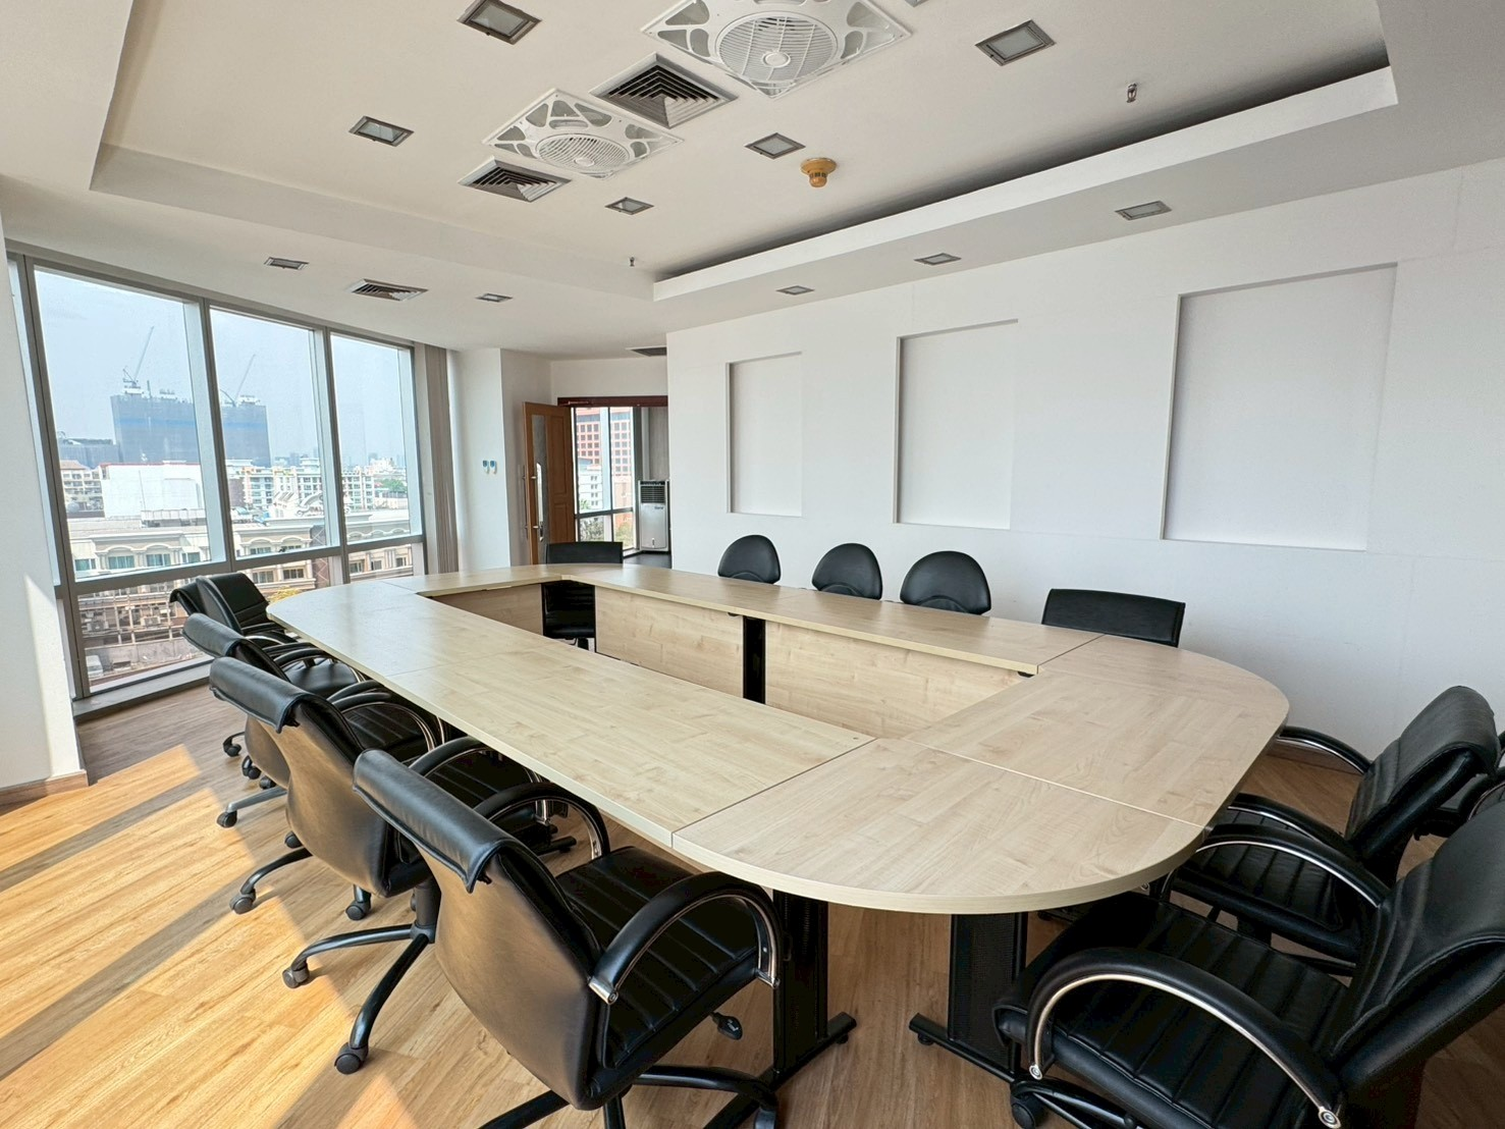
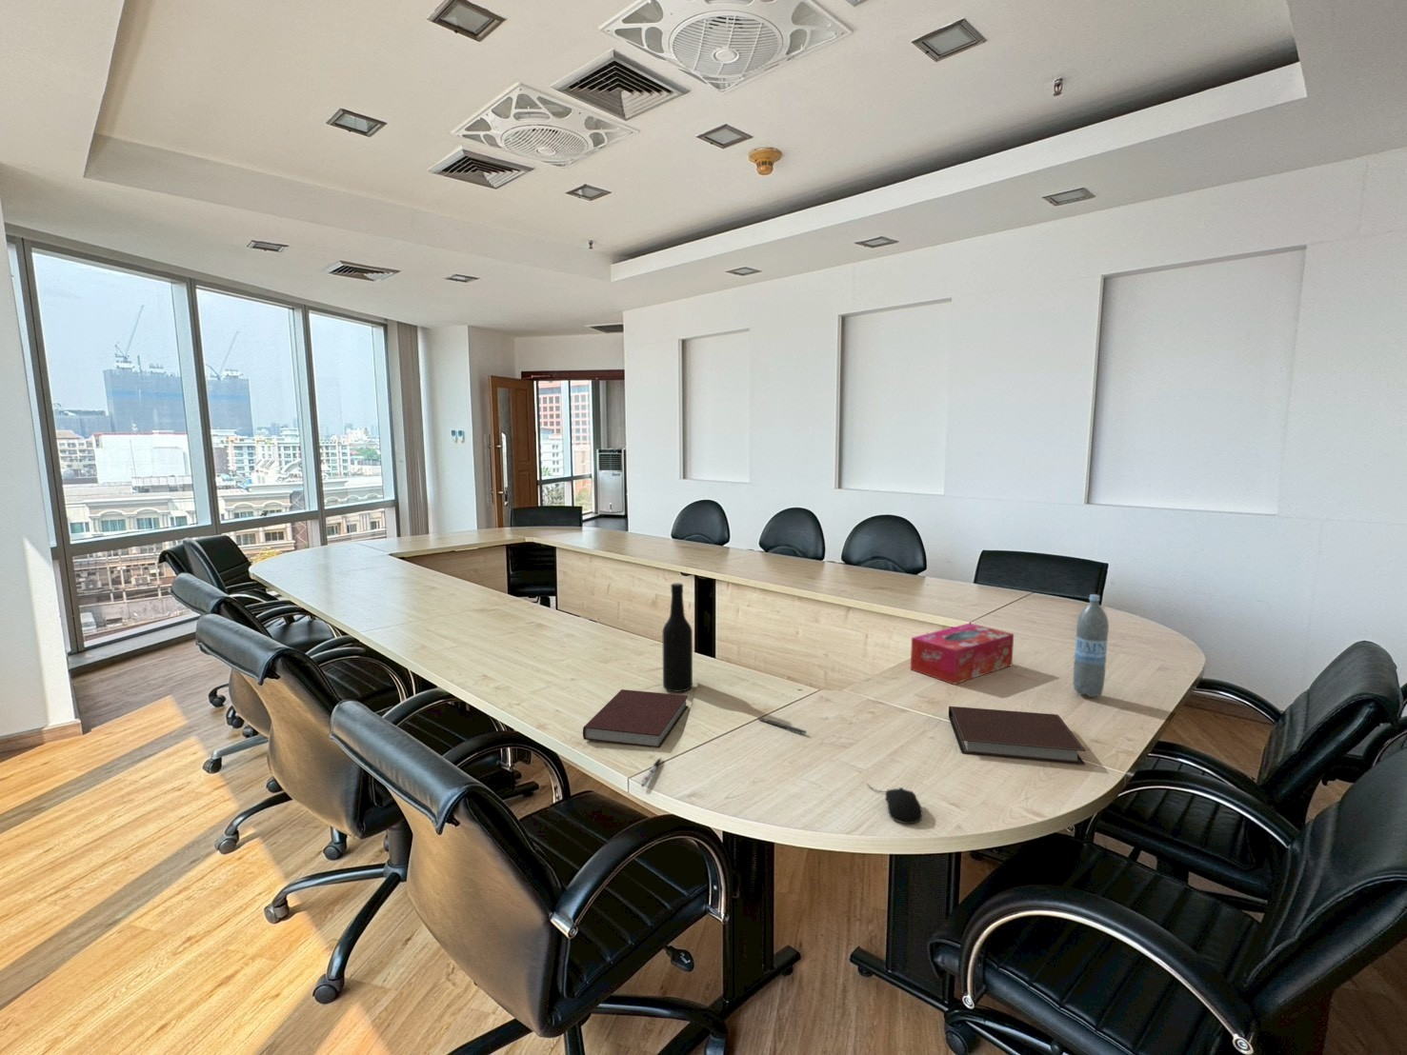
+ computer mouse (894, 795)
+ notebook (639, 716)
+ water bottle (1091, 646)
+ tissue box (962, 652)
+ notebook (1011, 733)
+ pen (781, 725)
+ pen (652, 770)
+ bottle (677, 636)
